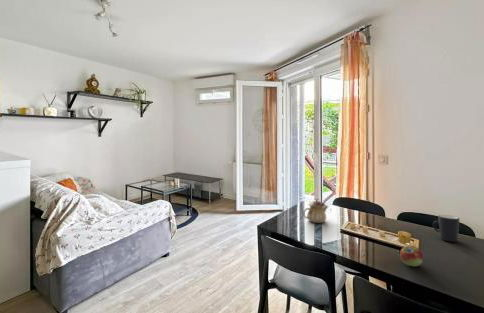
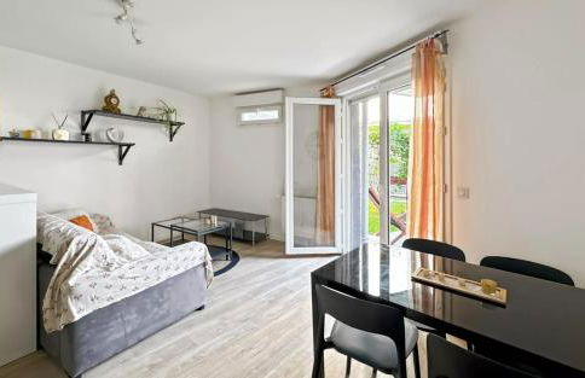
- fruit (411, 256)
- mug (445, 227)
- teapot (315, 209)
